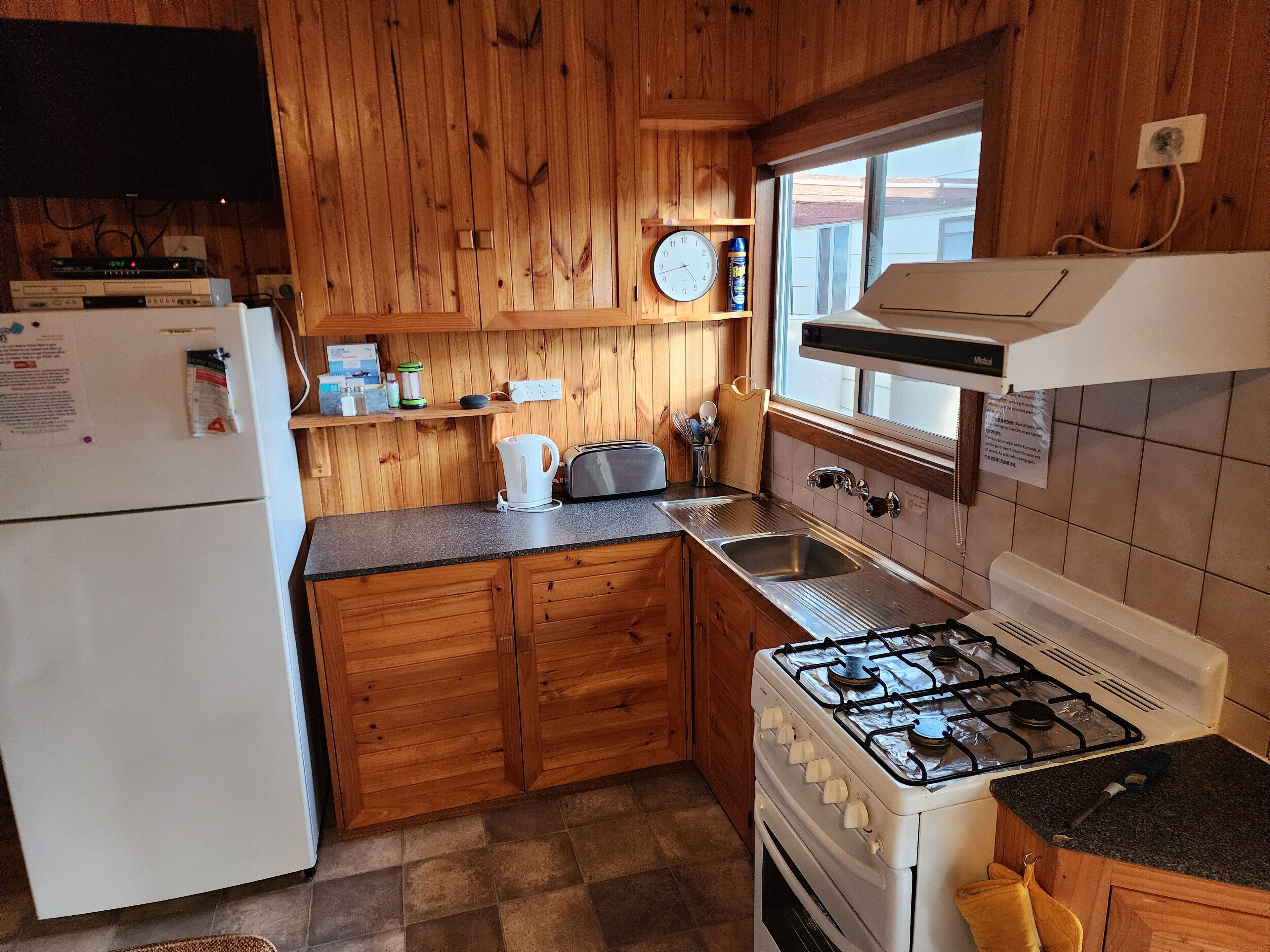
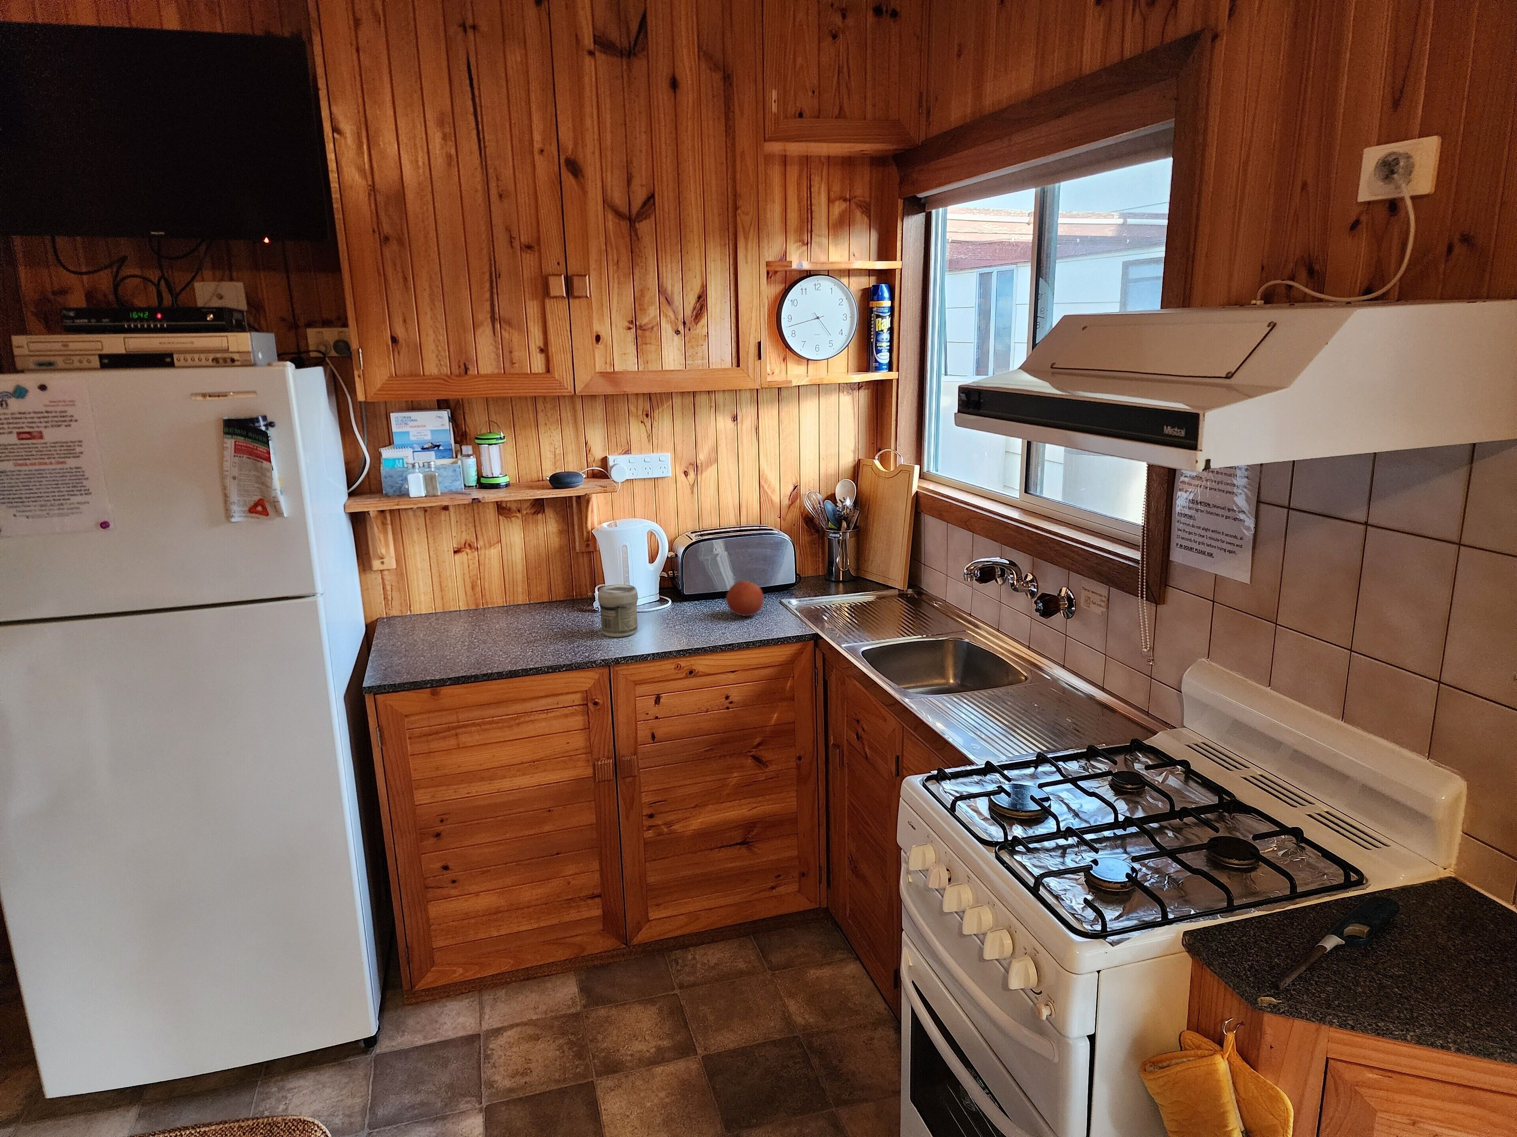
+ fruit (745, 597)
+ jar (619, 610)
